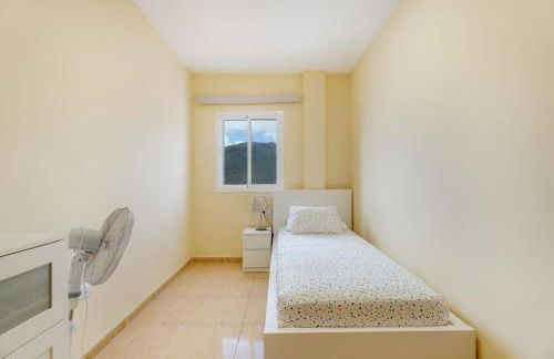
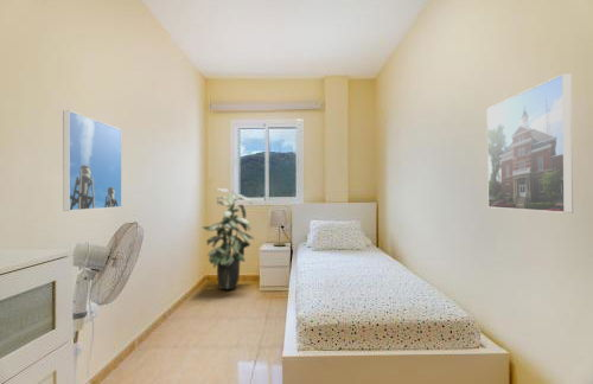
+ indoor plant (228, 237)
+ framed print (522, 152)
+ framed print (96, 165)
